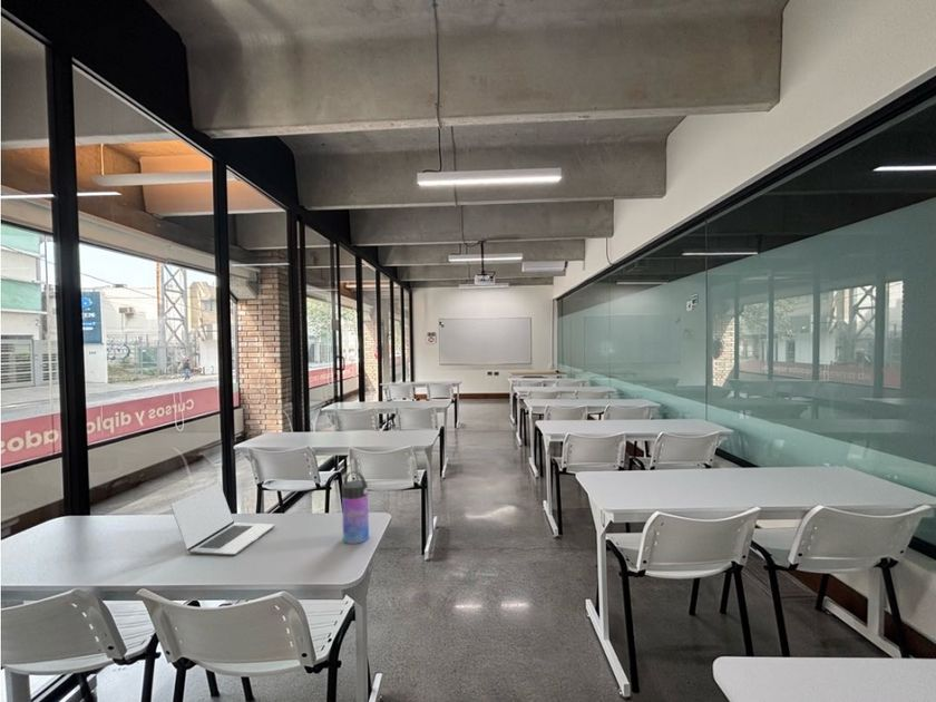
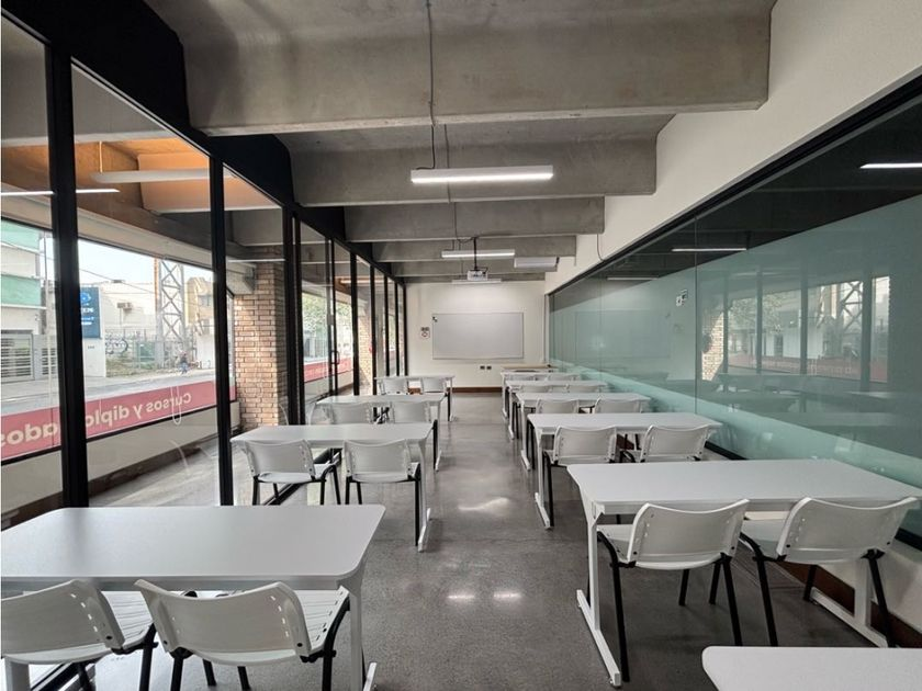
- water bottle (354, 505)
- laptop (225, 516)
